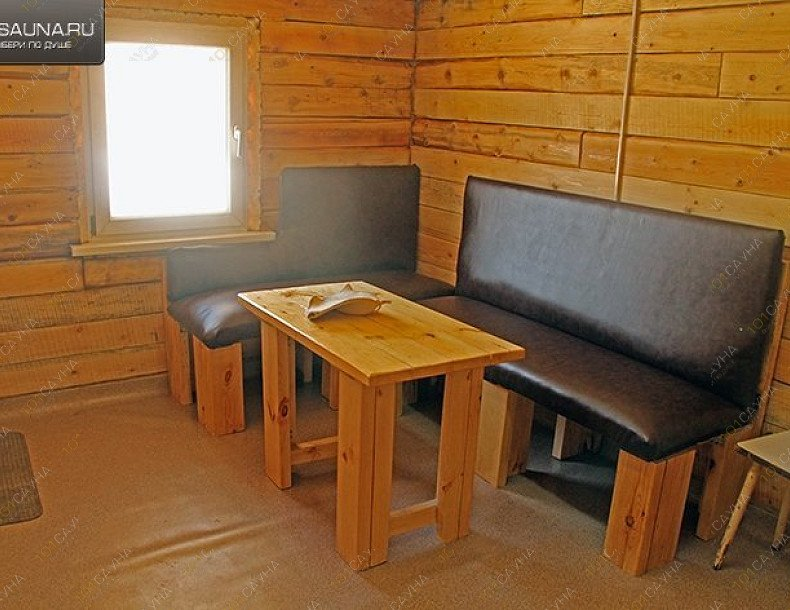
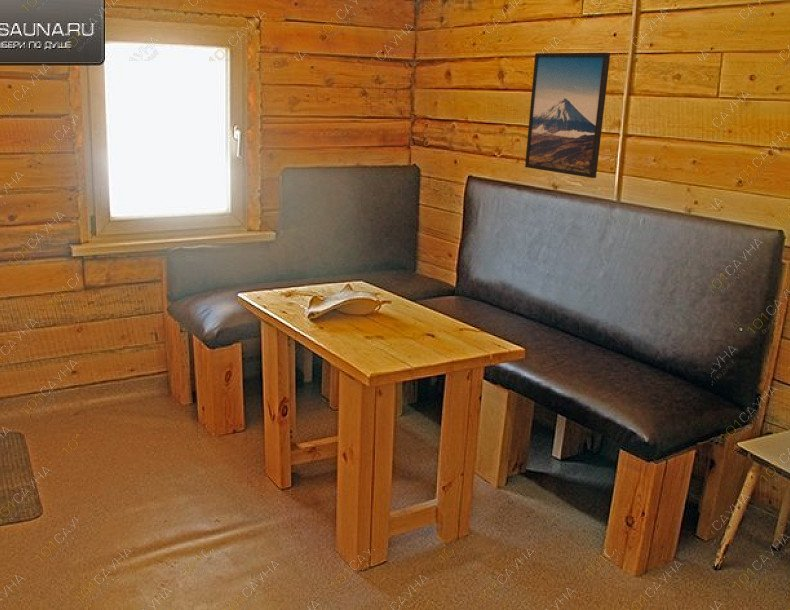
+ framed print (564, 113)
